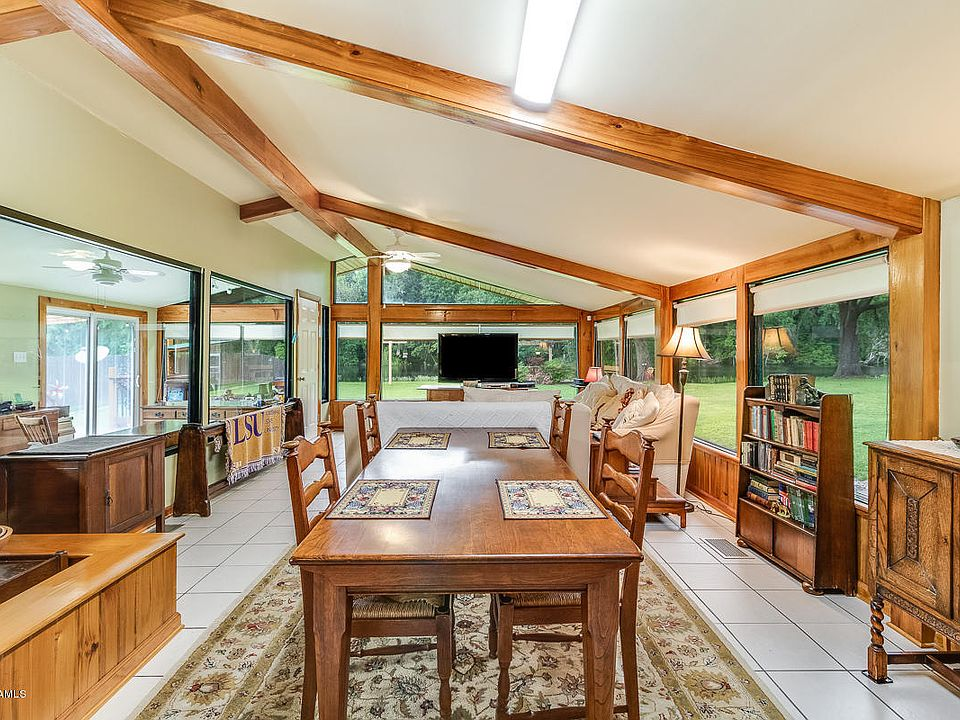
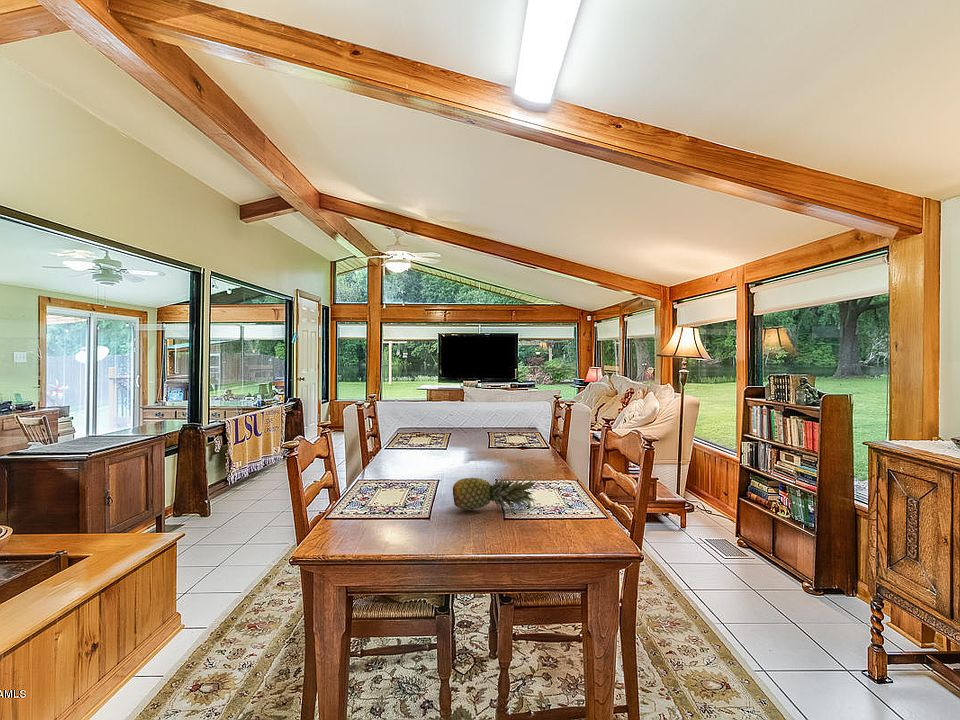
+ fruit (495, 493)
